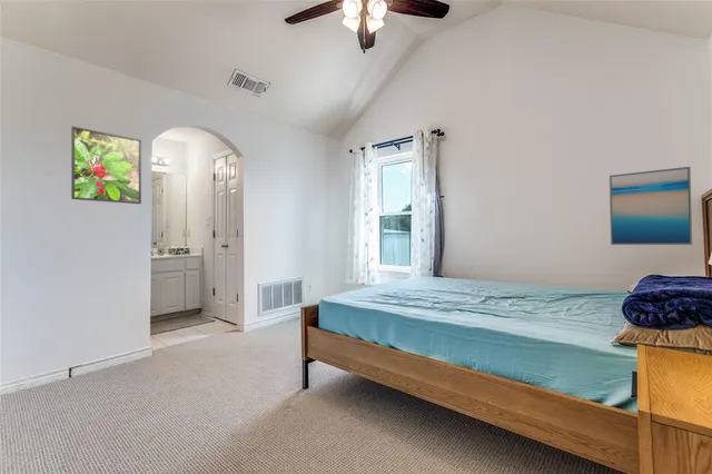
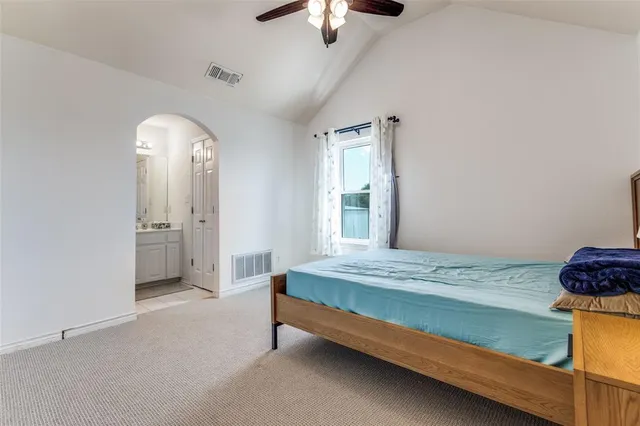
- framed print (108, 167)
- wall art (647, 208)
